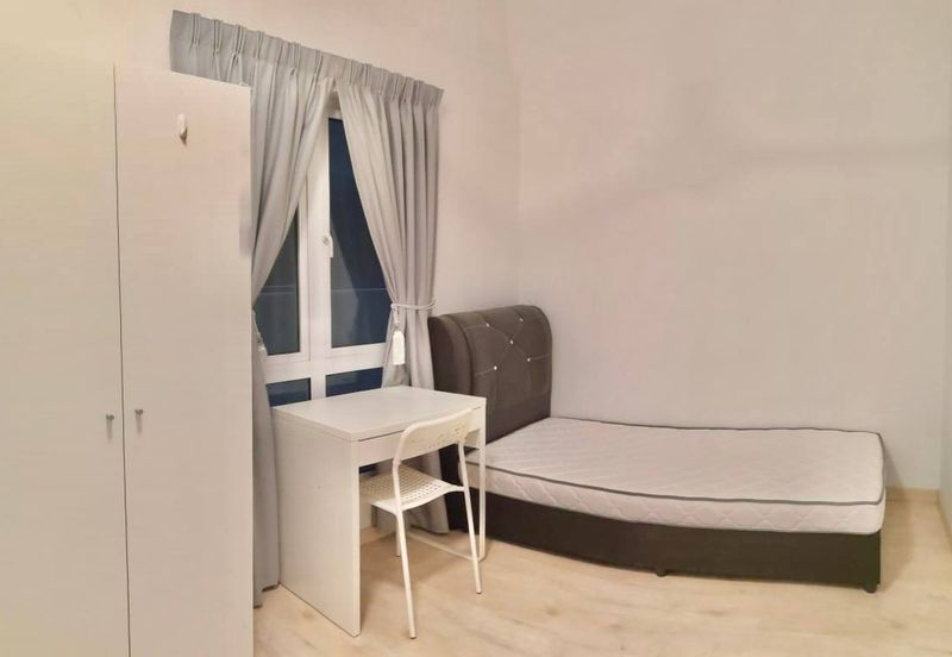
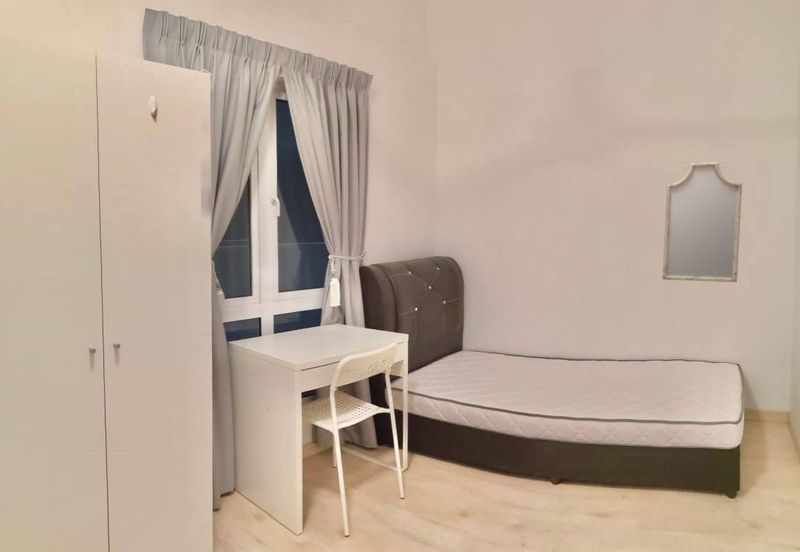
+ home mirror (701, 222)
